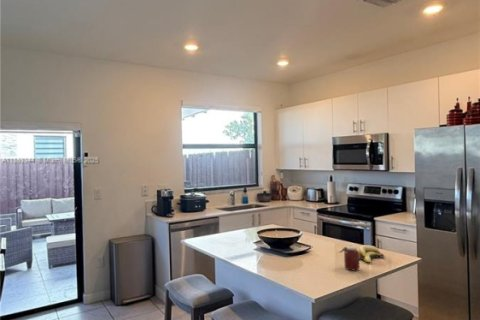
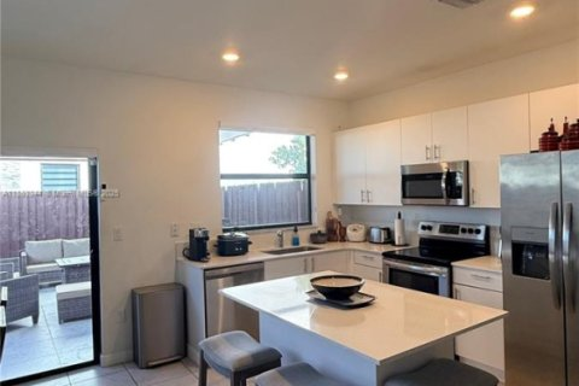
- banana (371, 252)
- jar (349, 257)
